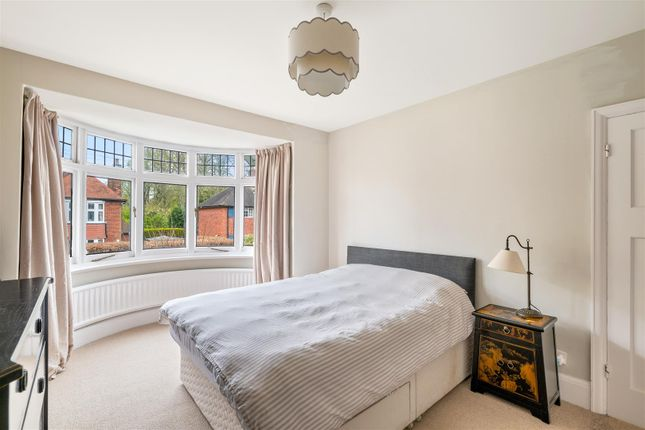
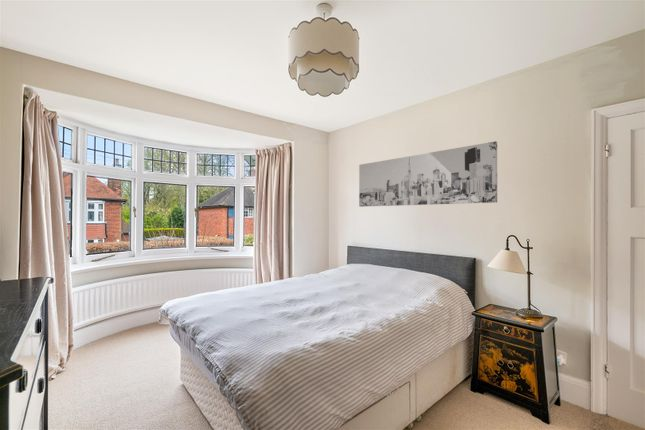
+ wall art (415, 180)
